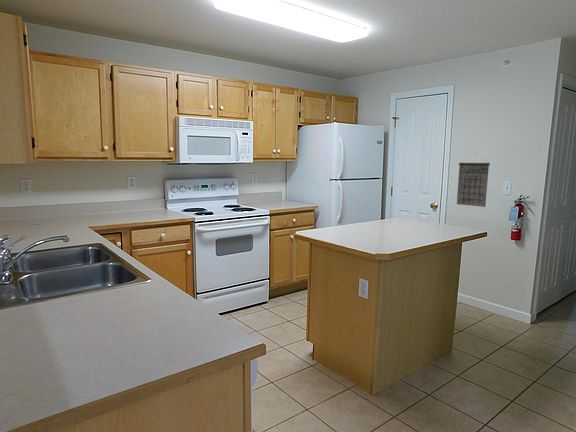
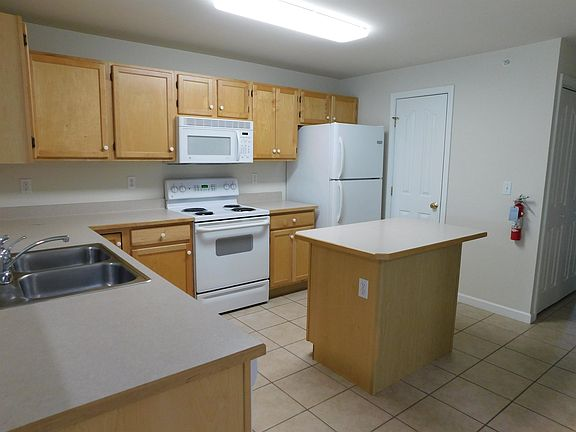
- calendar (472, 179)
